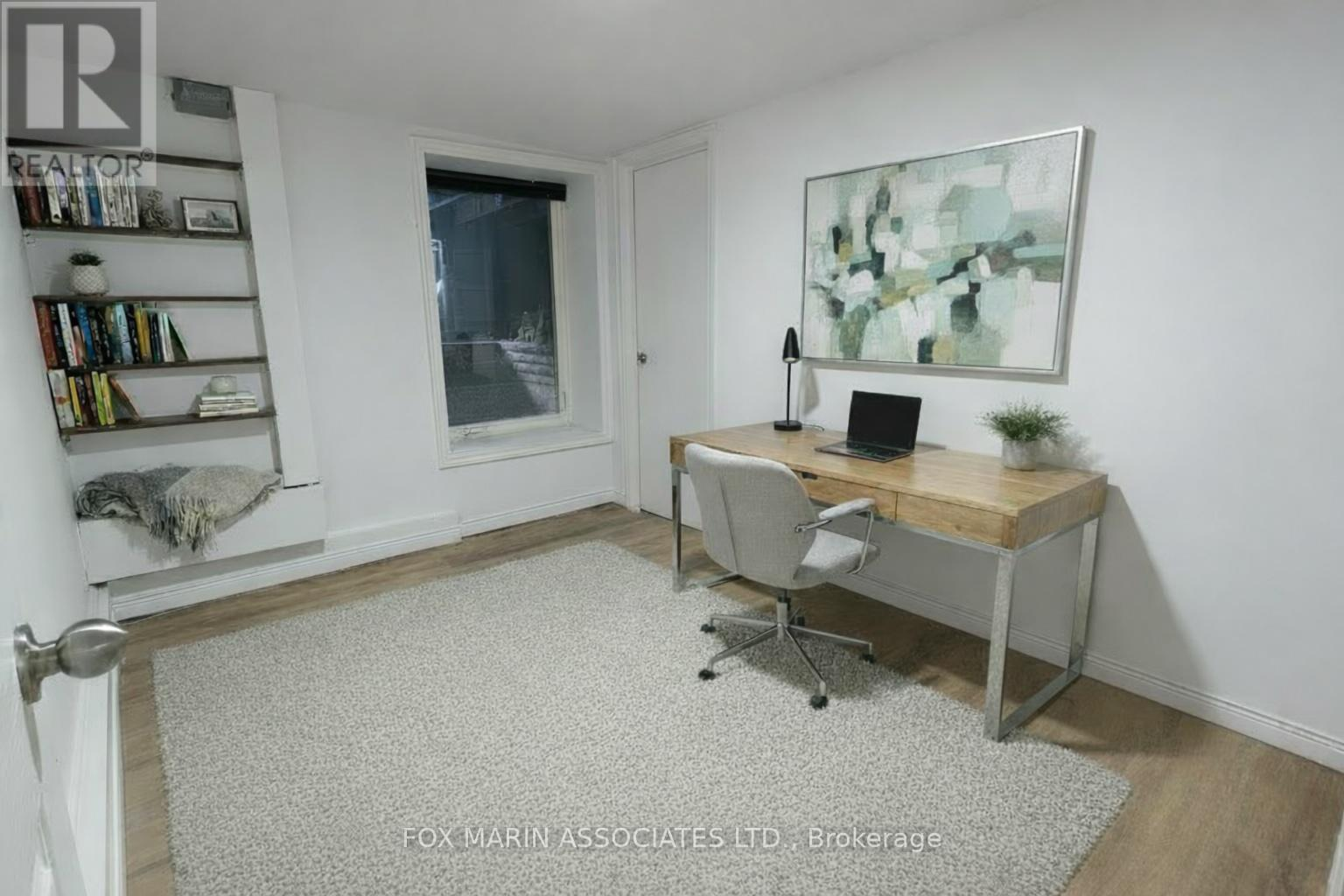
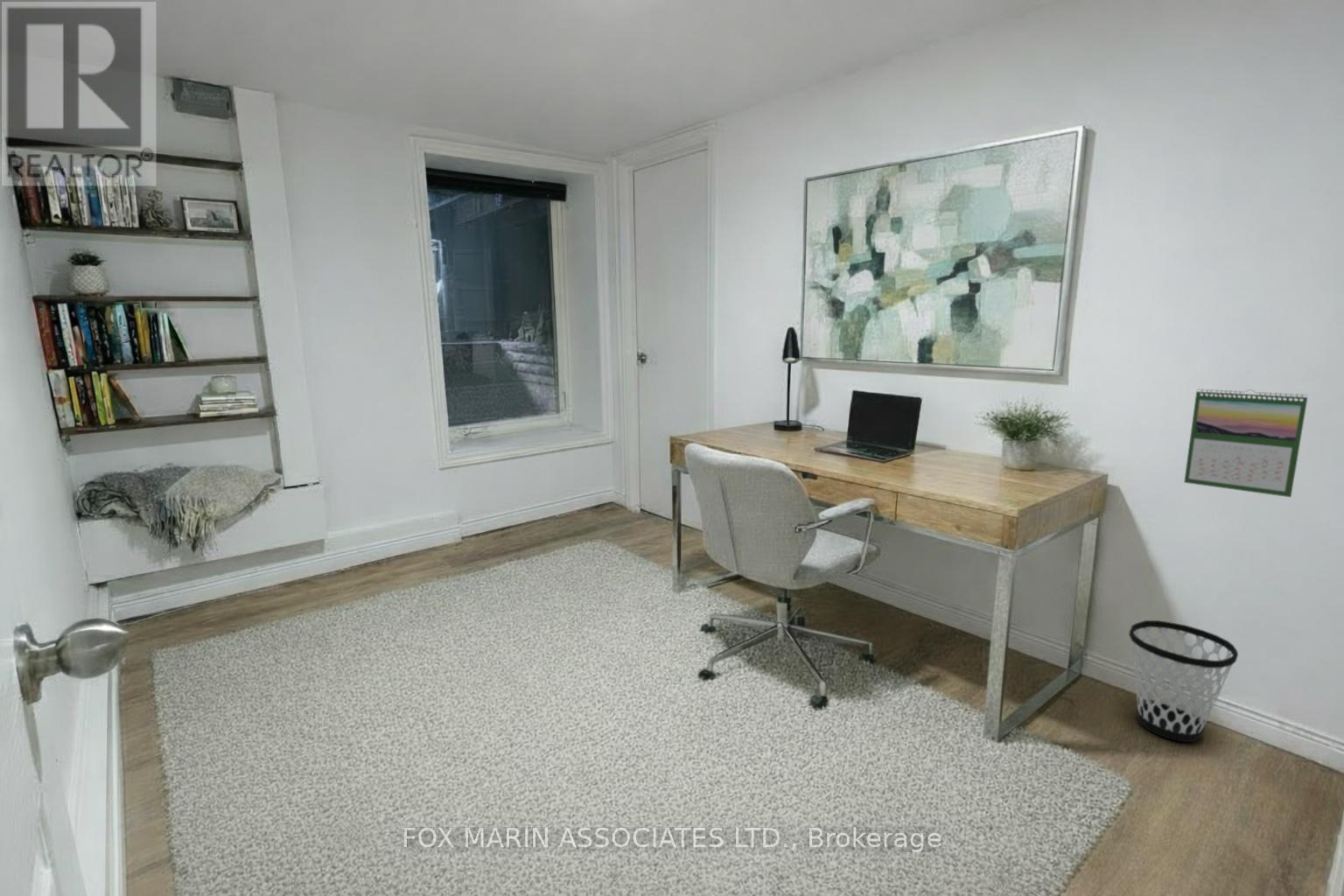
+ calendar (1242, 440)
+ wastebasket (1175, 683)
